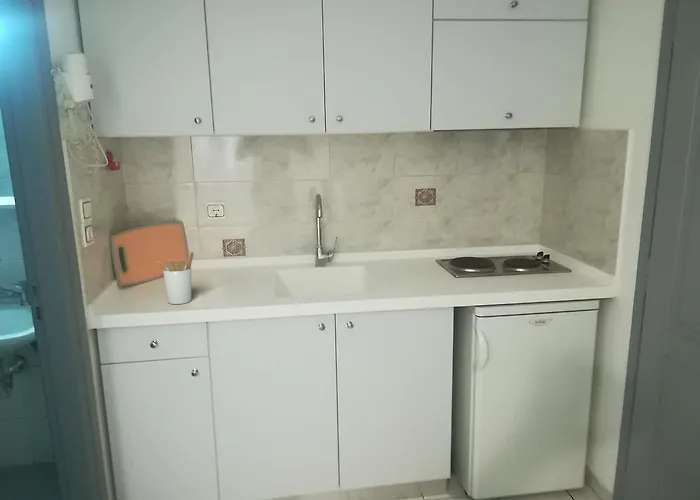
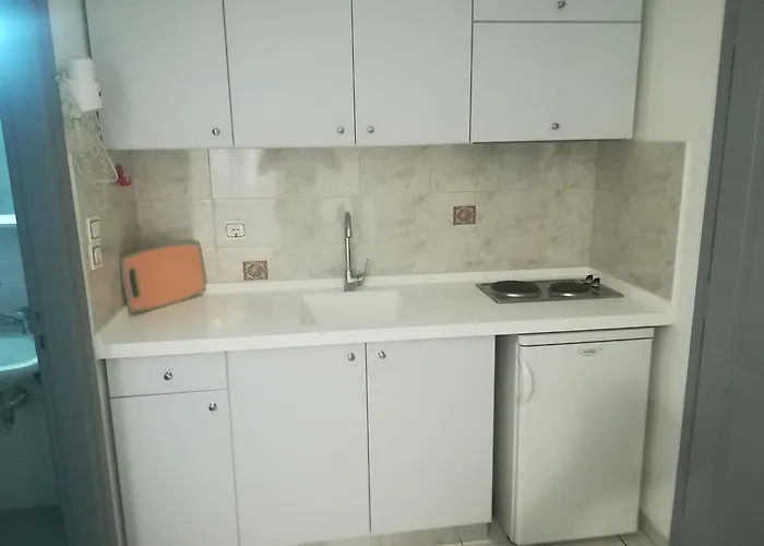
- utensil holder (177, 278)
